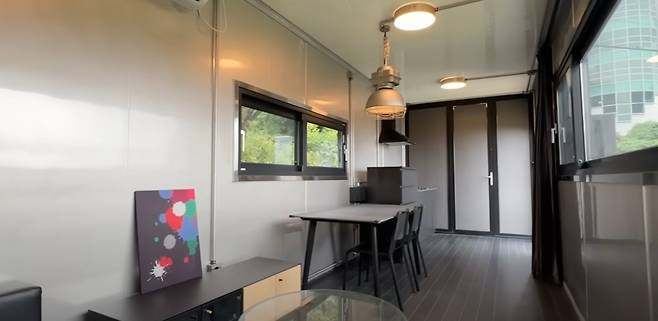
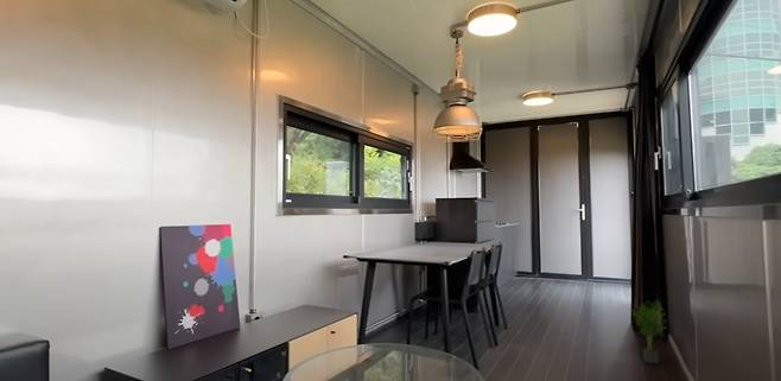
+ potted plant (648, 328)
